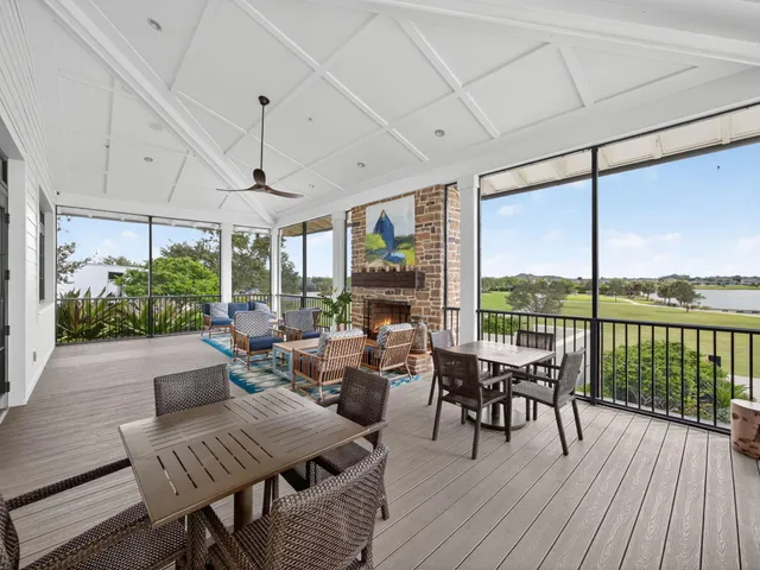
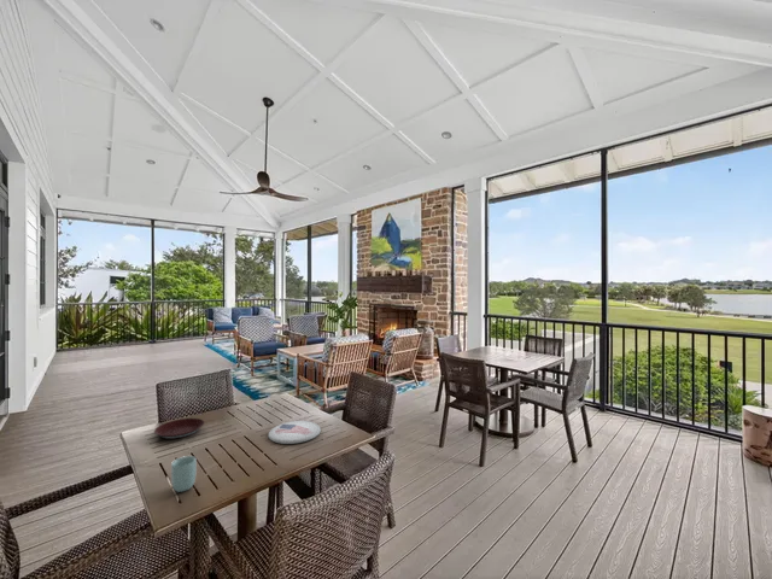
+ plate (294, 431)
+ cup (183, 474)
+ plate (180, 428)
